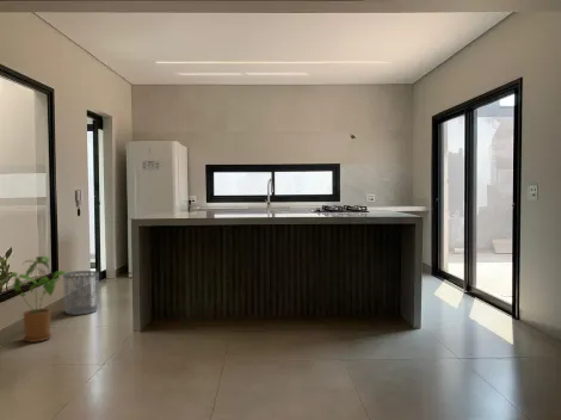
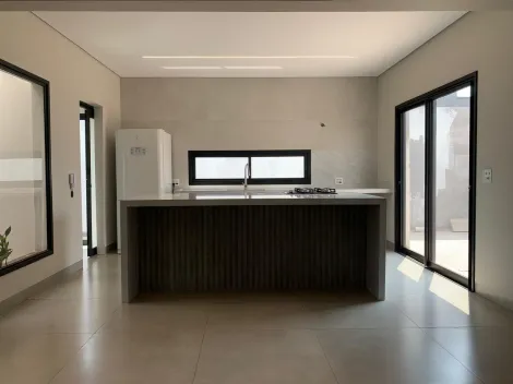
- house plant (41, 298)
- waste bin (81, 292)
